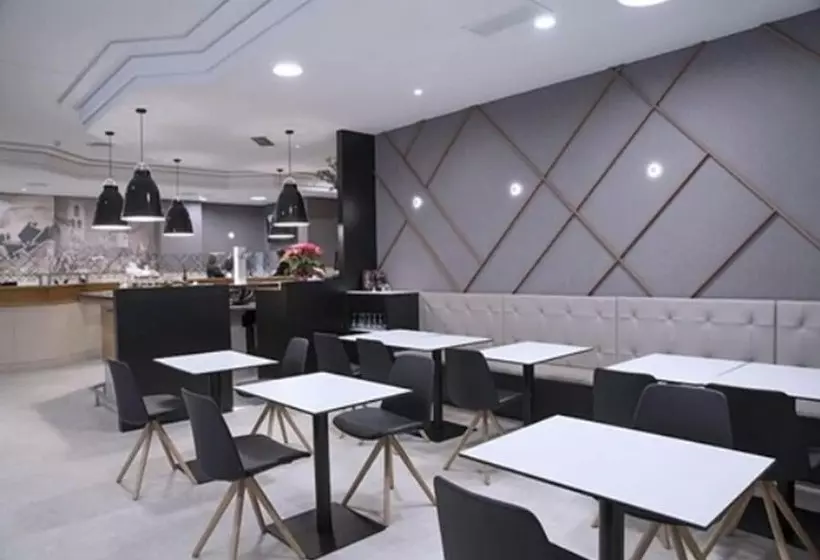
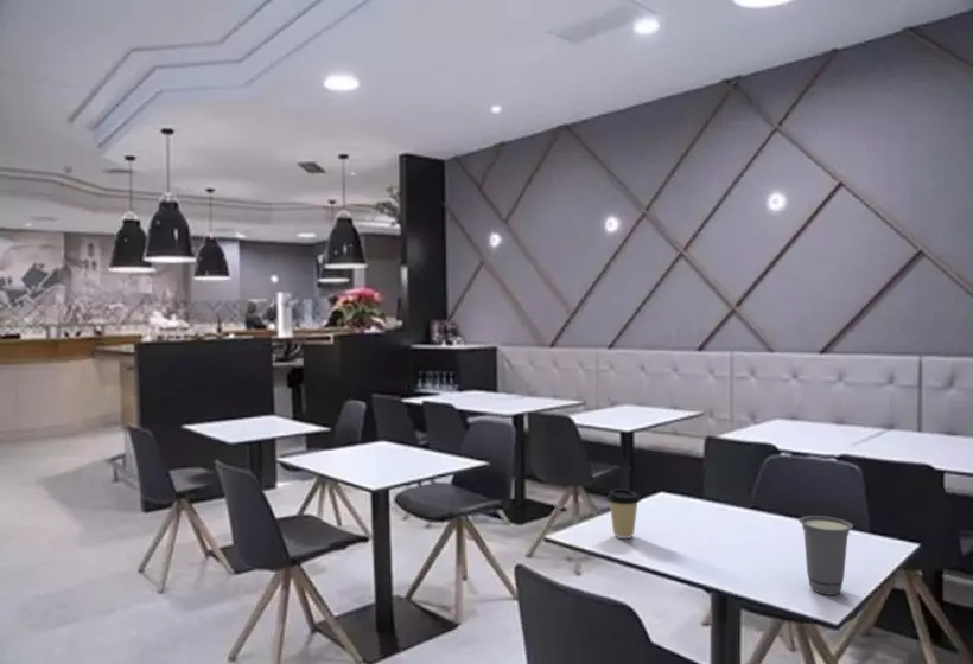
+ coffee cup (623, 513)
+ cup (825, 556)
